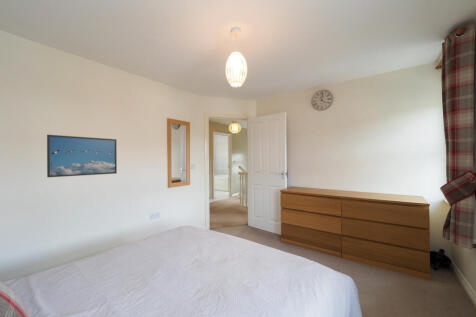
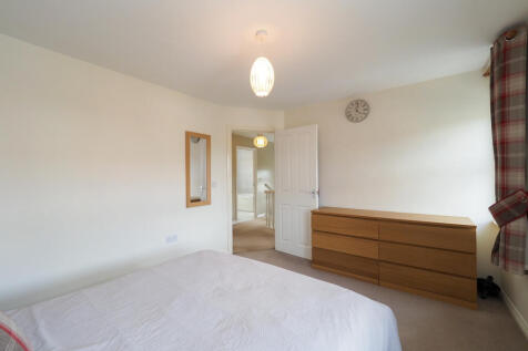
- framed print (85, 156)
